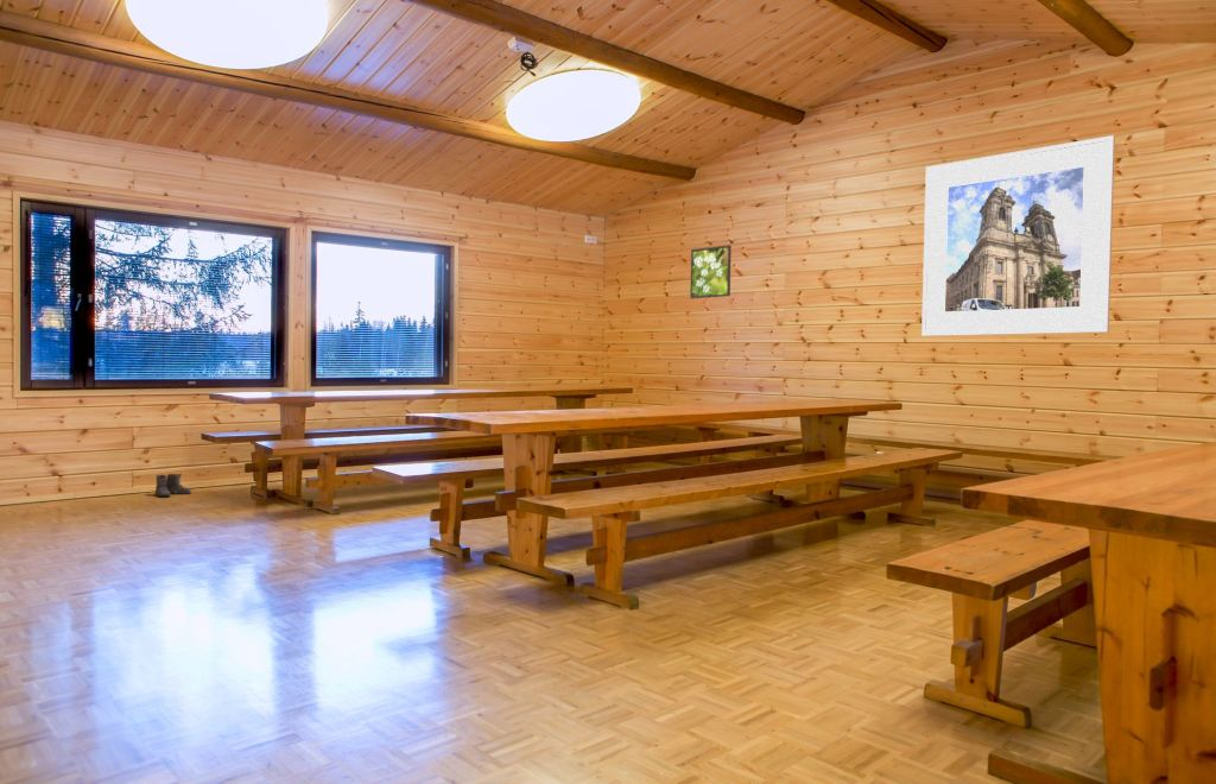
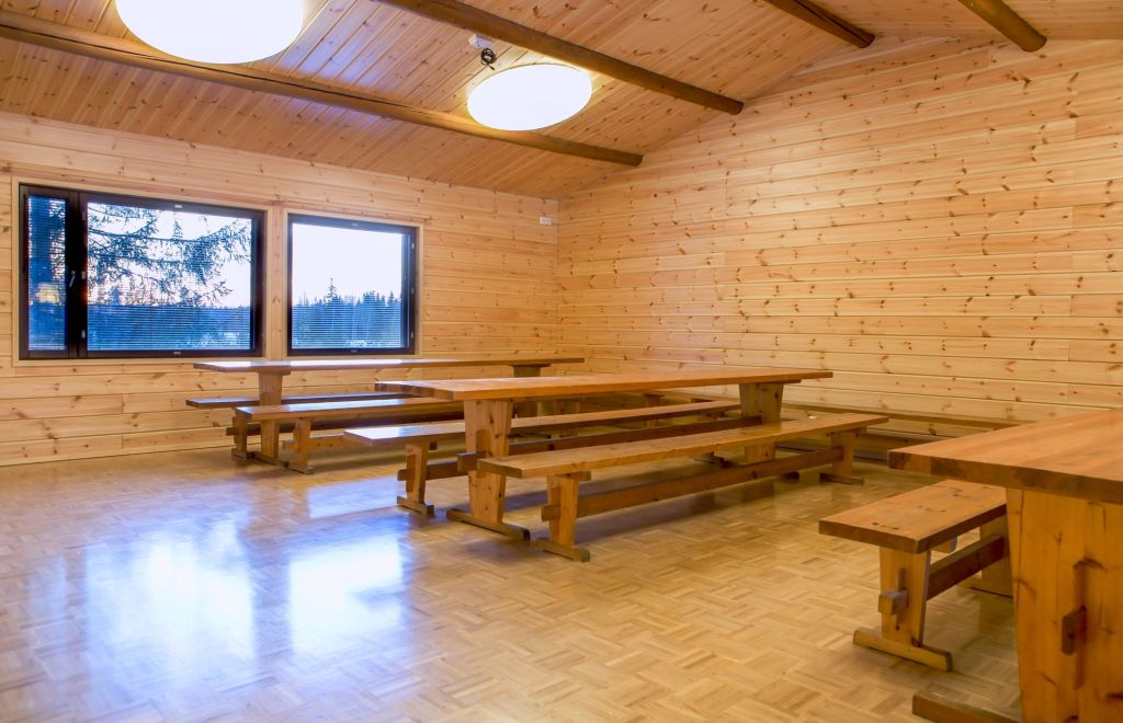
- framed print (1011, 244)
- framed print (710, 272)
- boots (170, 485)
